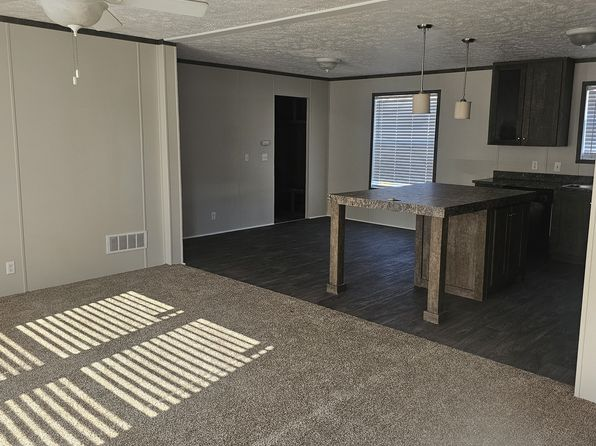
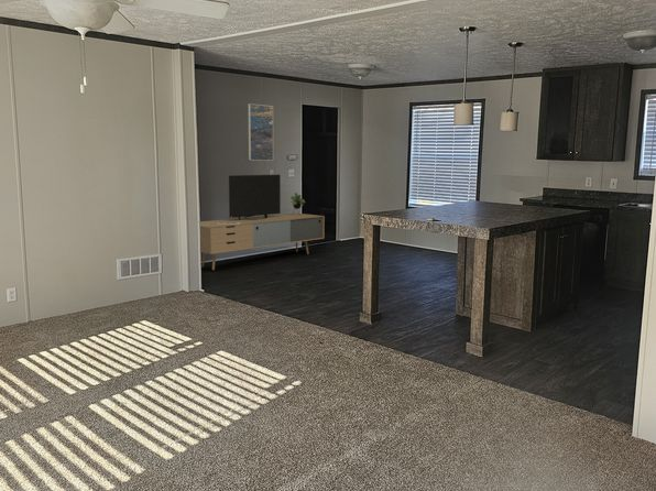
+ media console (258, 218)
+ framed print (261, 132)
